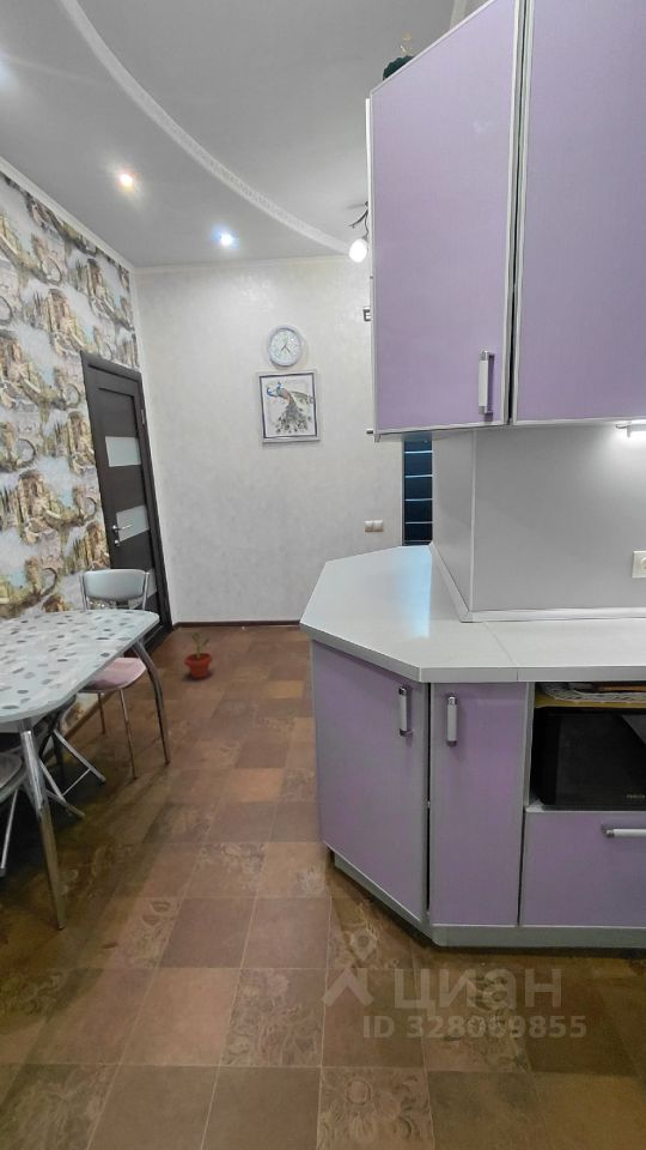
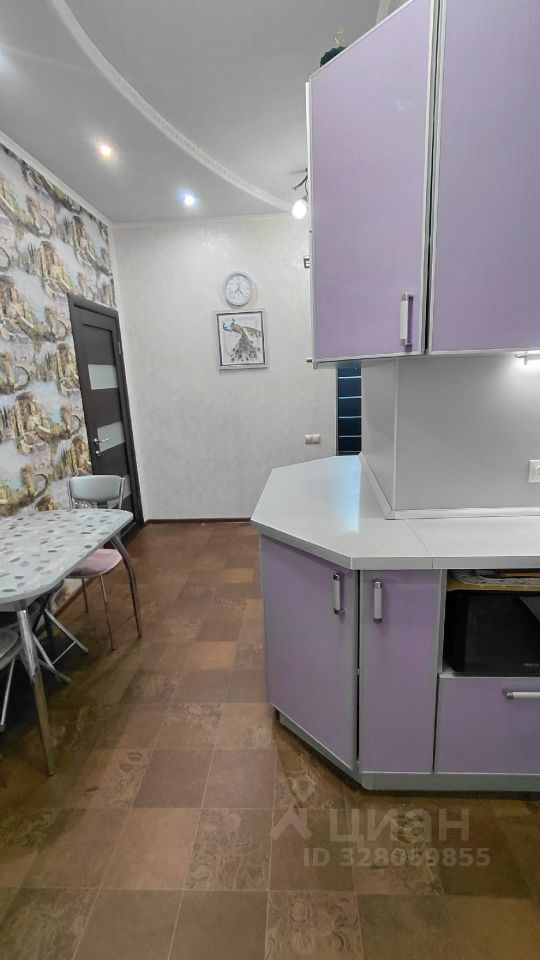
- potted plant (197, 654)
